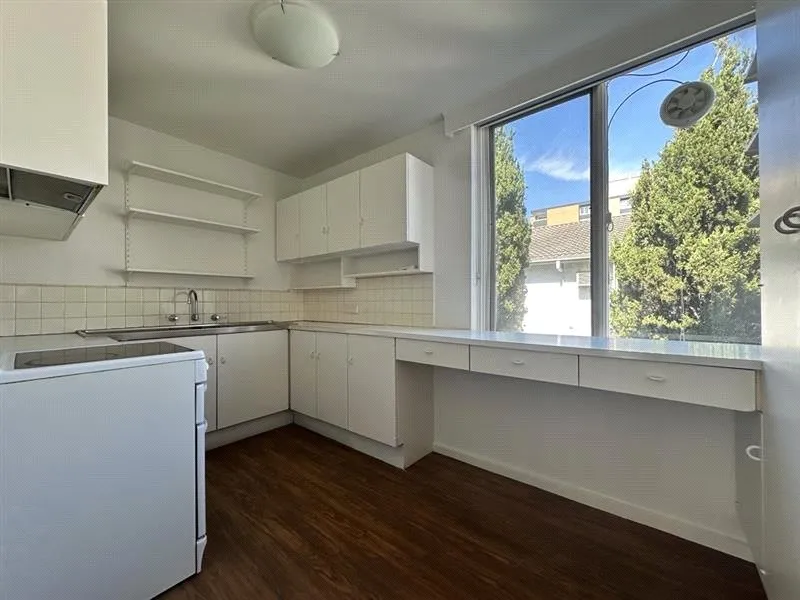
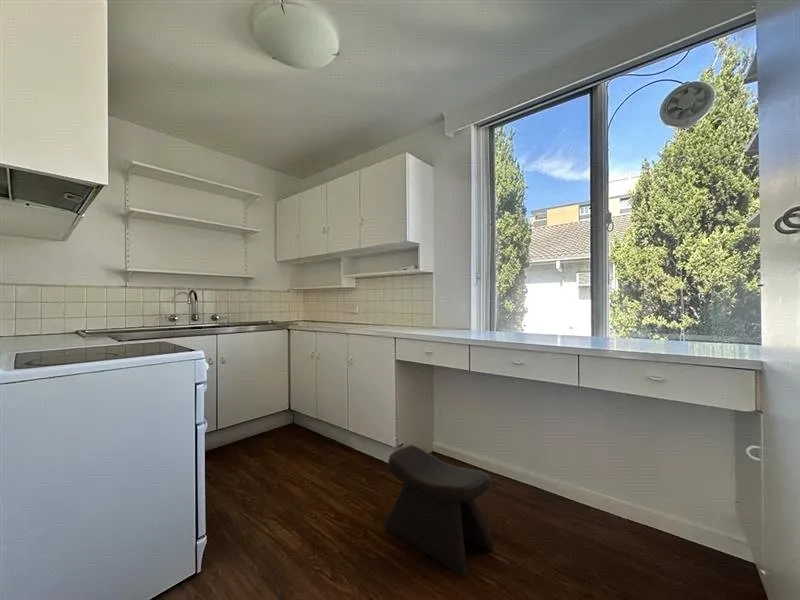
+ stool (437, 500)
